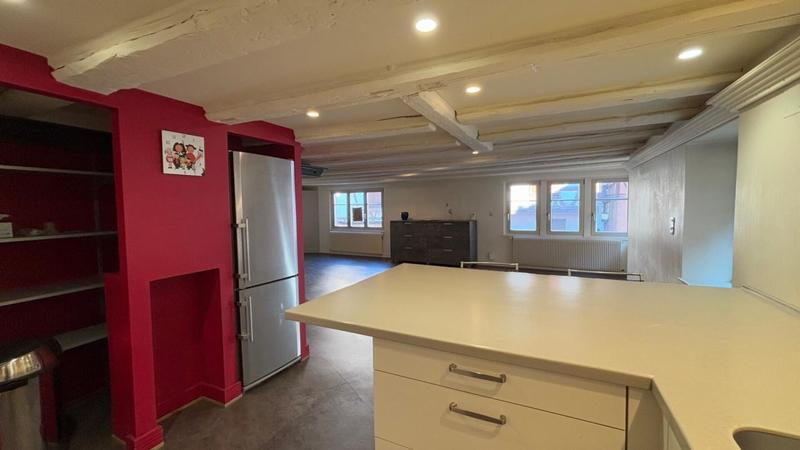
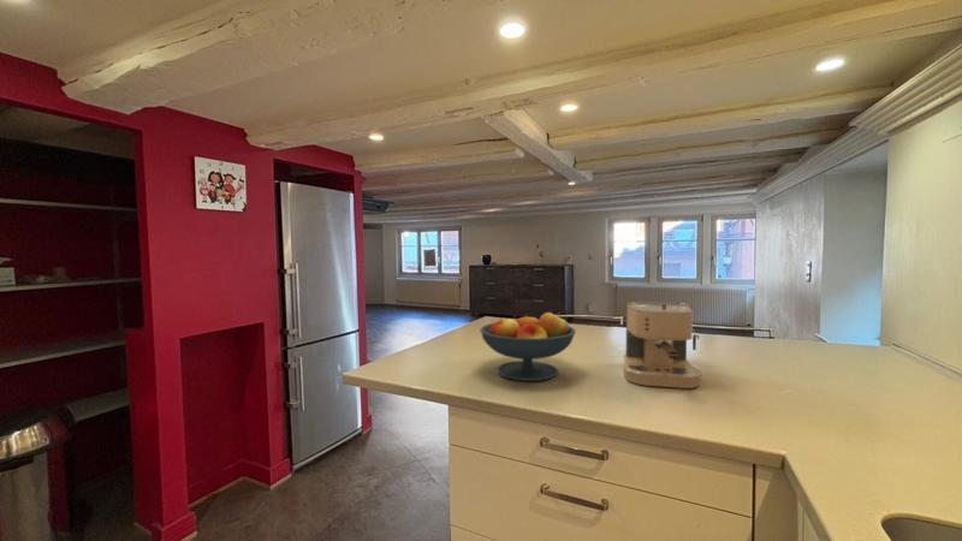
+ fruit bowl (527, 341)
+ coffee maker (659, 340)
